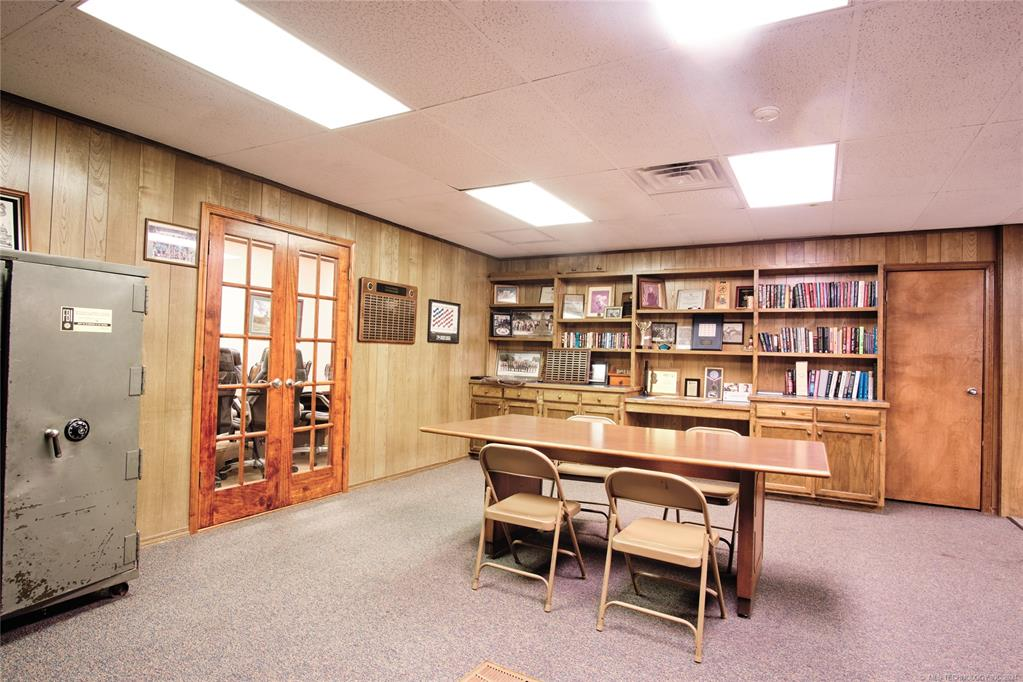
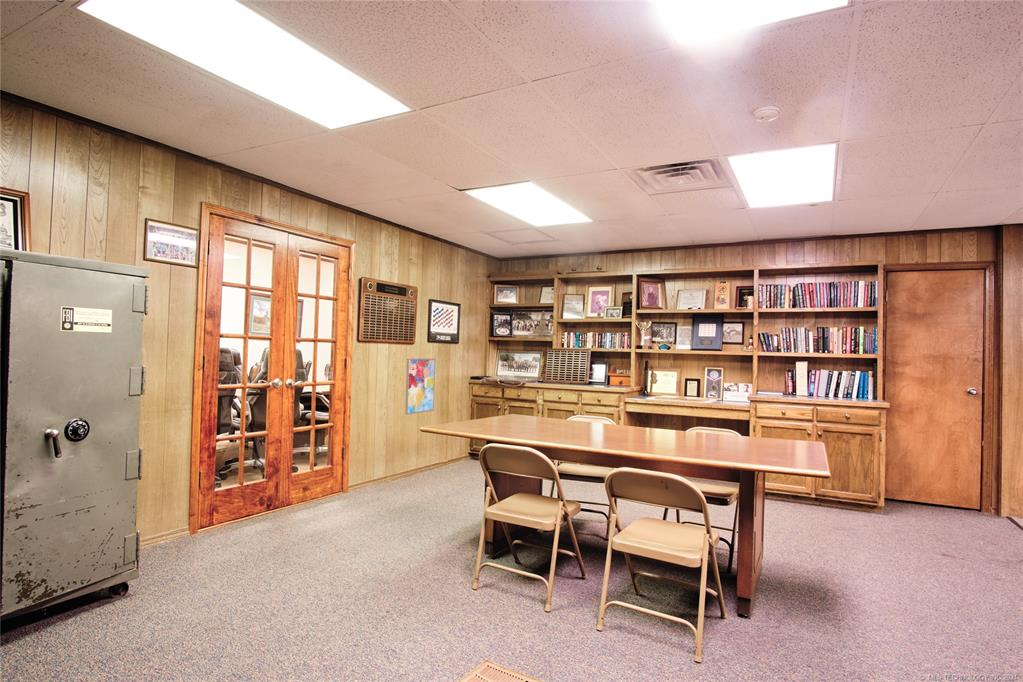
+ wall art (420, 385)
